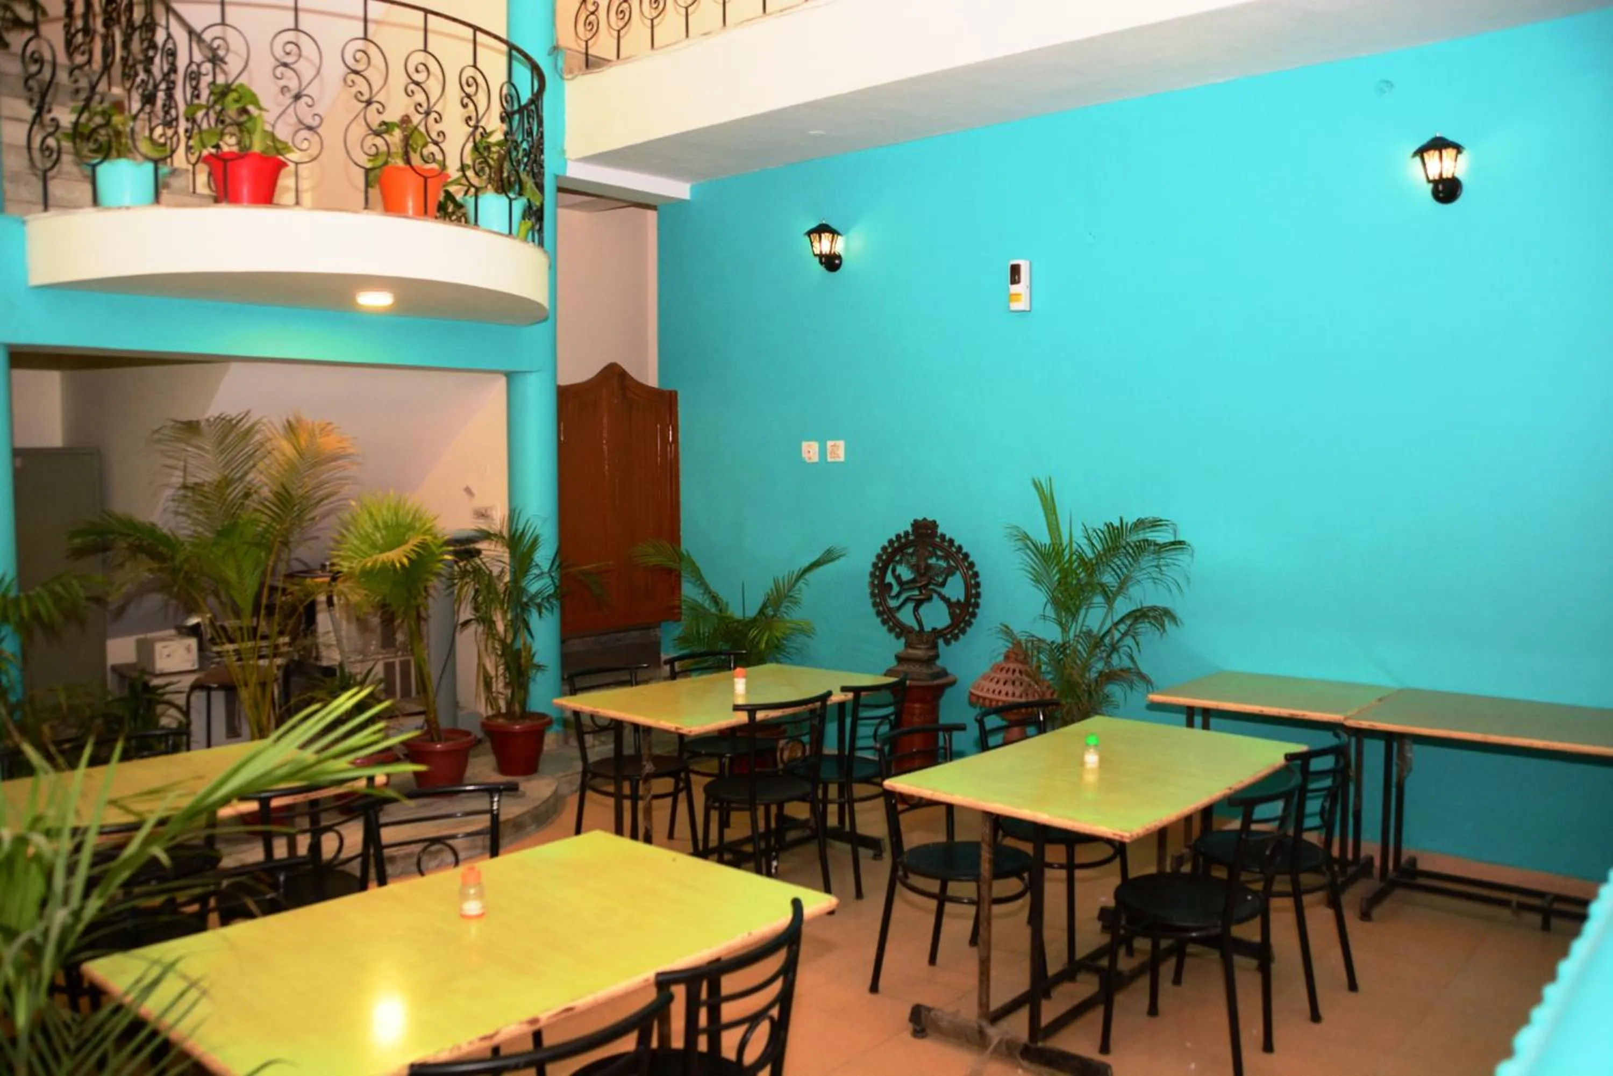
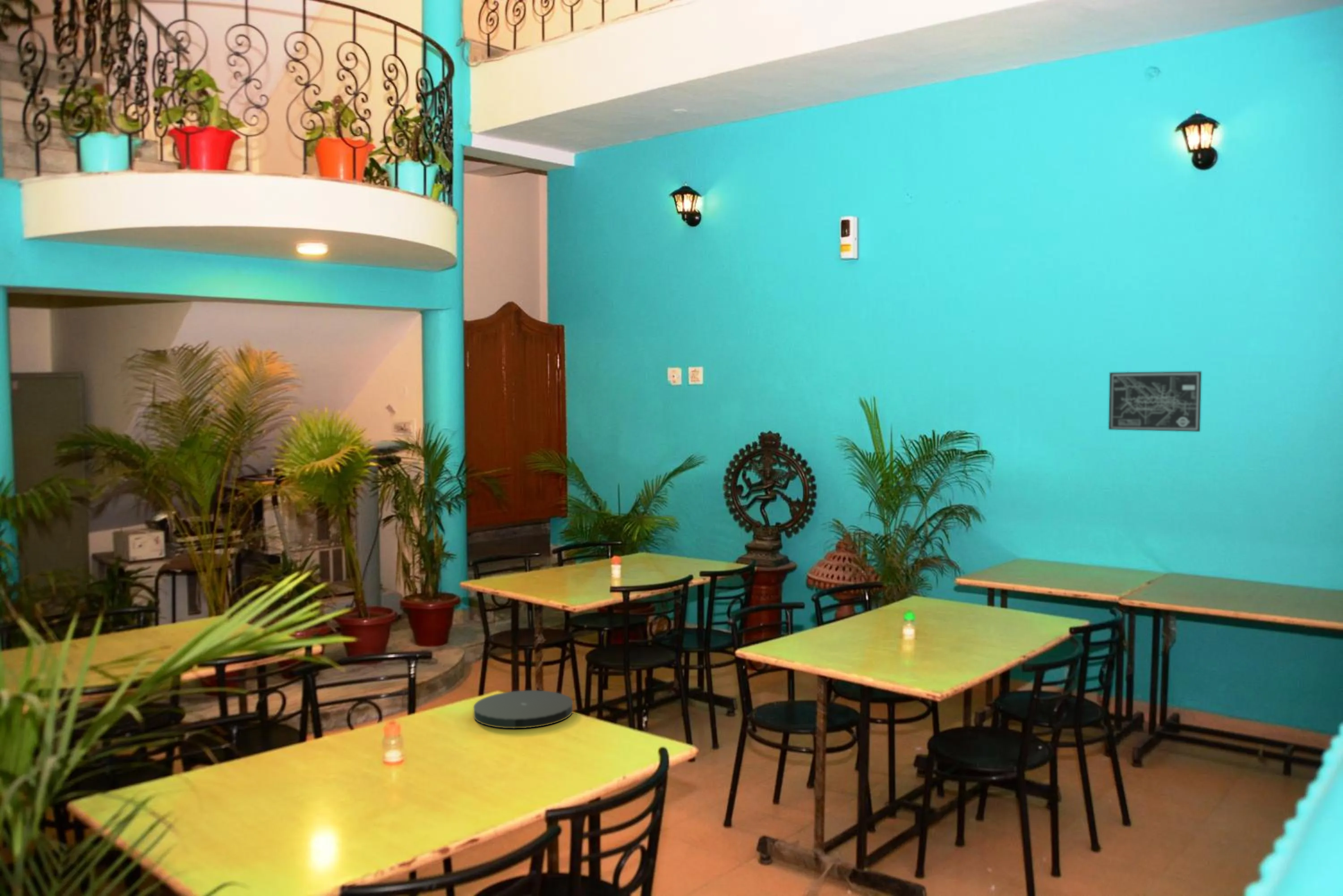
+ wall art (1154, 401)
+ plate (523, 708)
